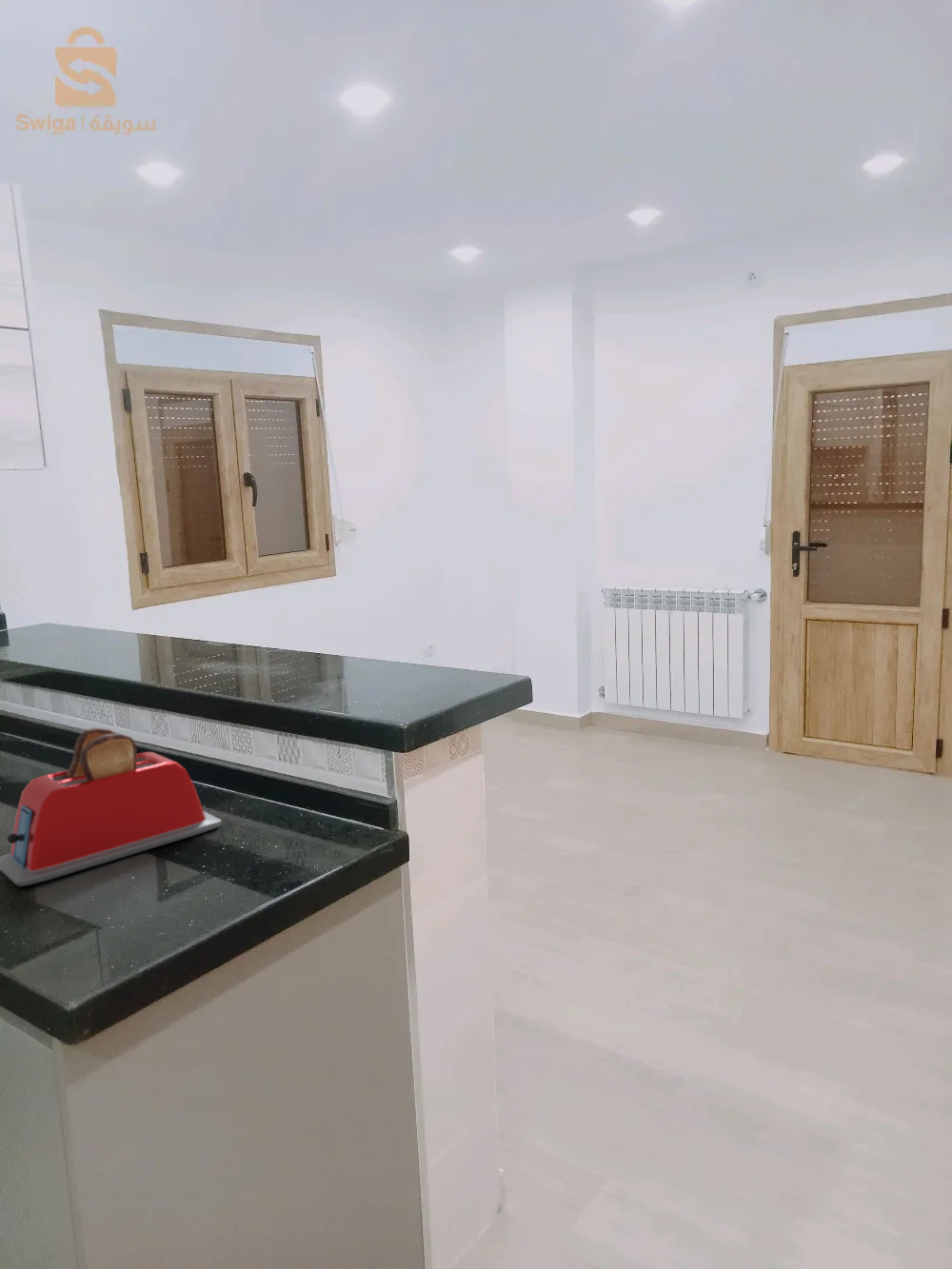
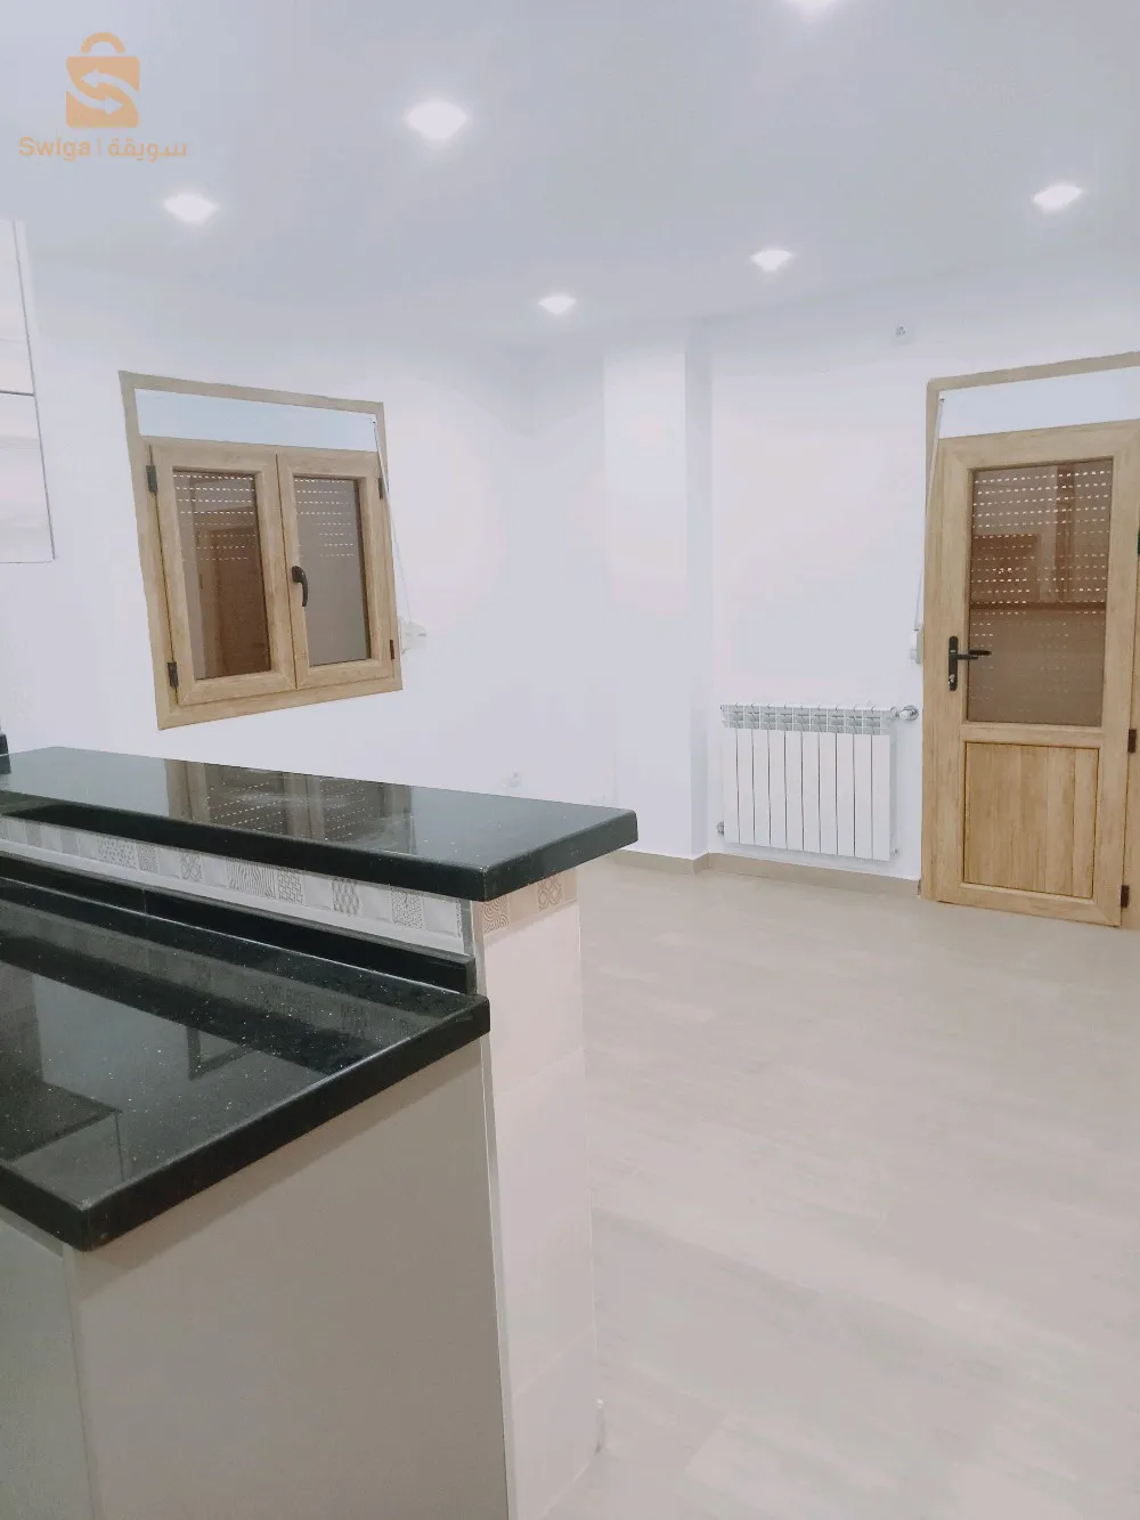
- toaster (107, 789)
